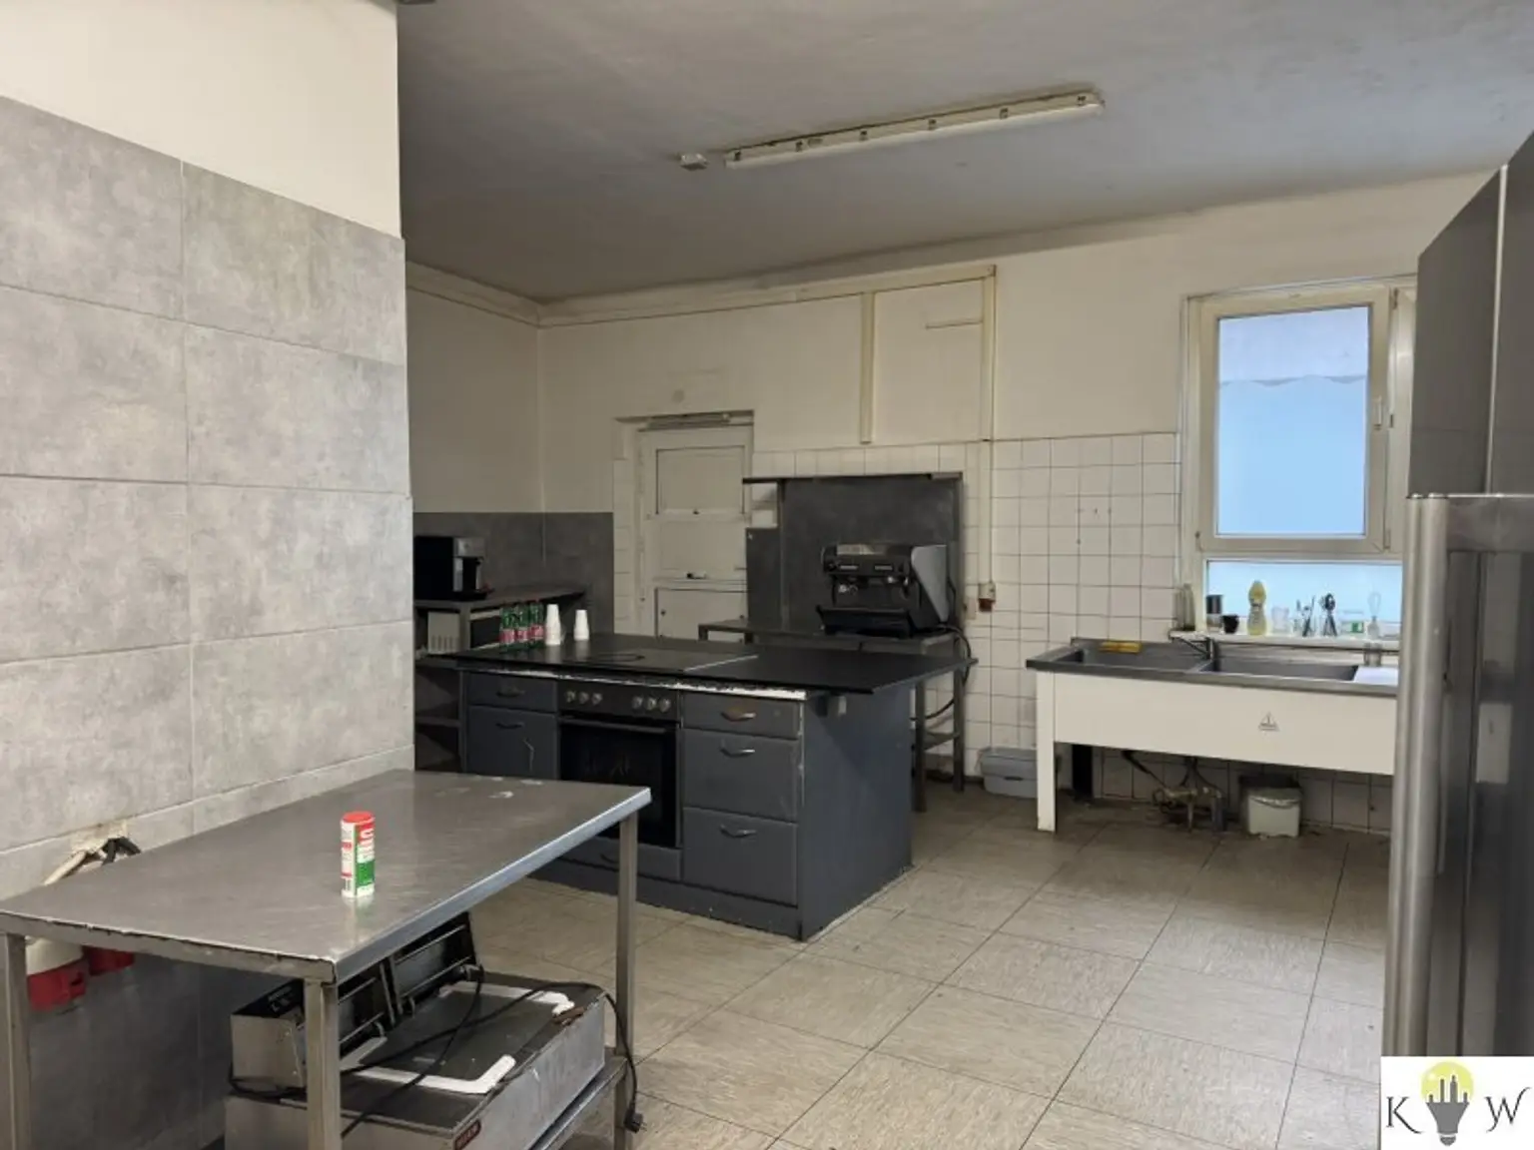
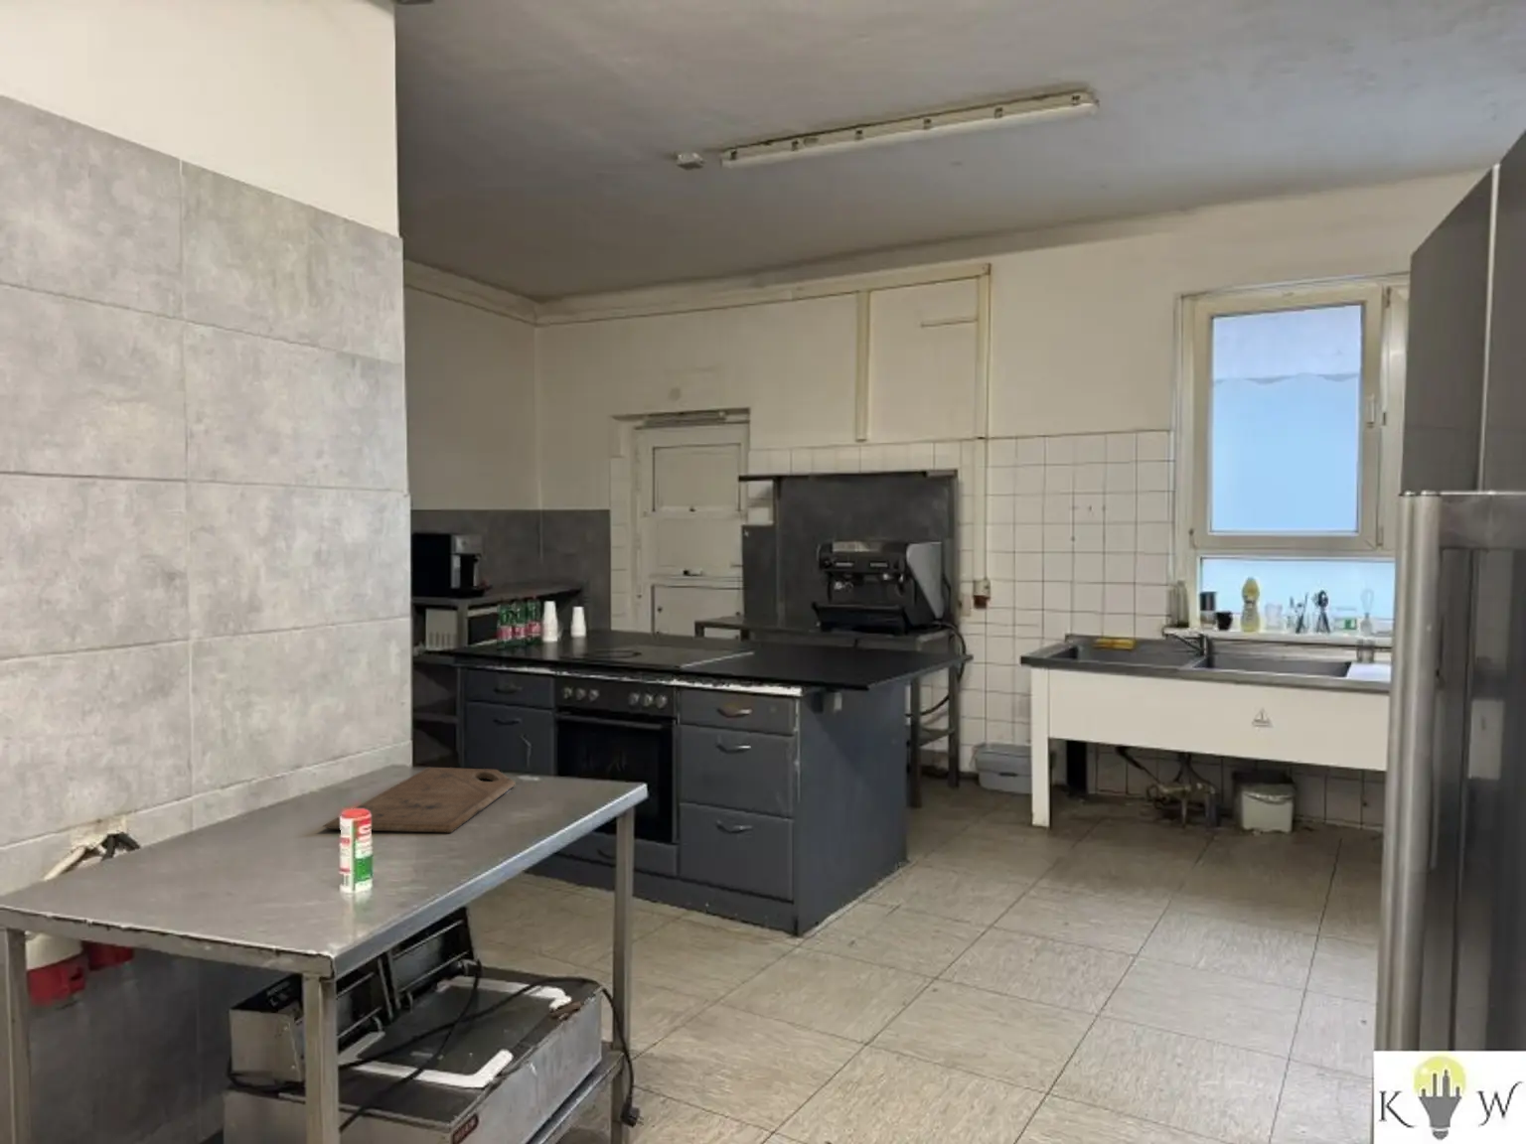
+ cutting board (436, 797)
